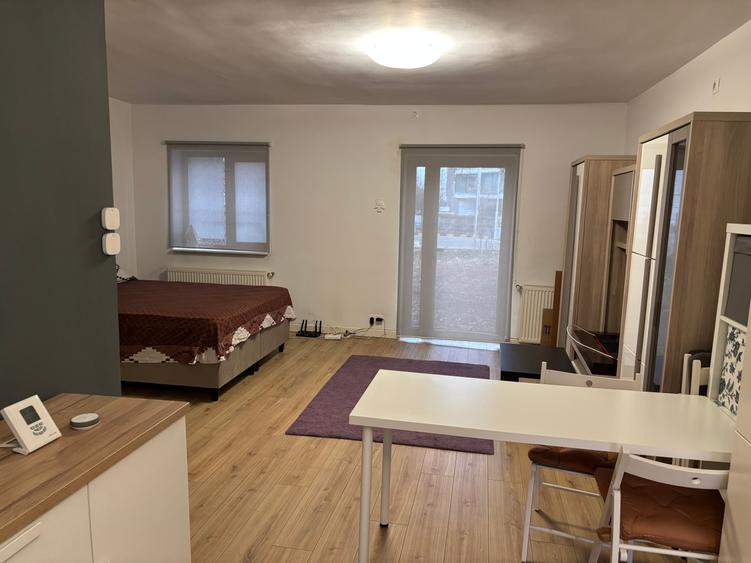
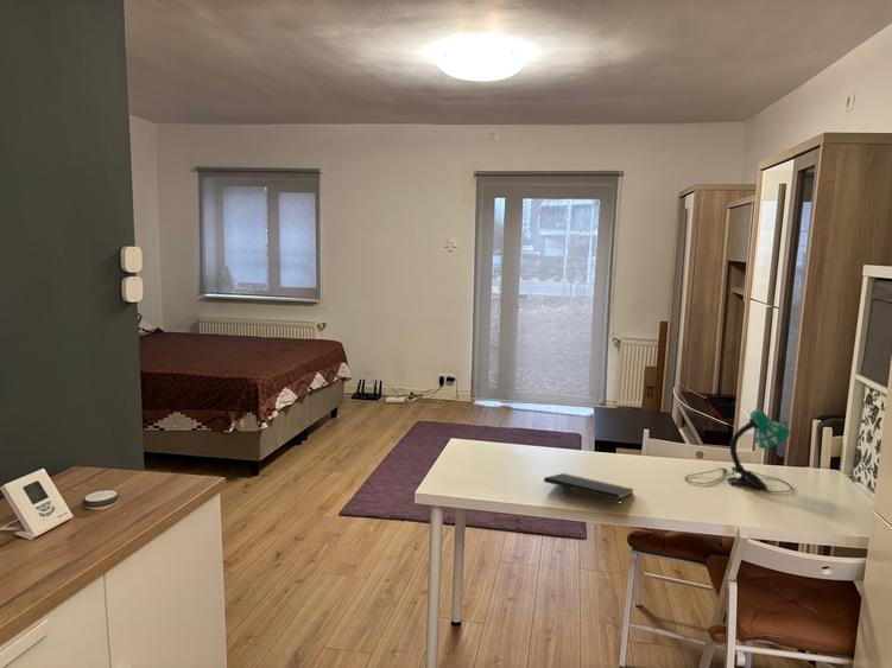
+ desk lamp (736, 441)
+ notepad (588, 485)
